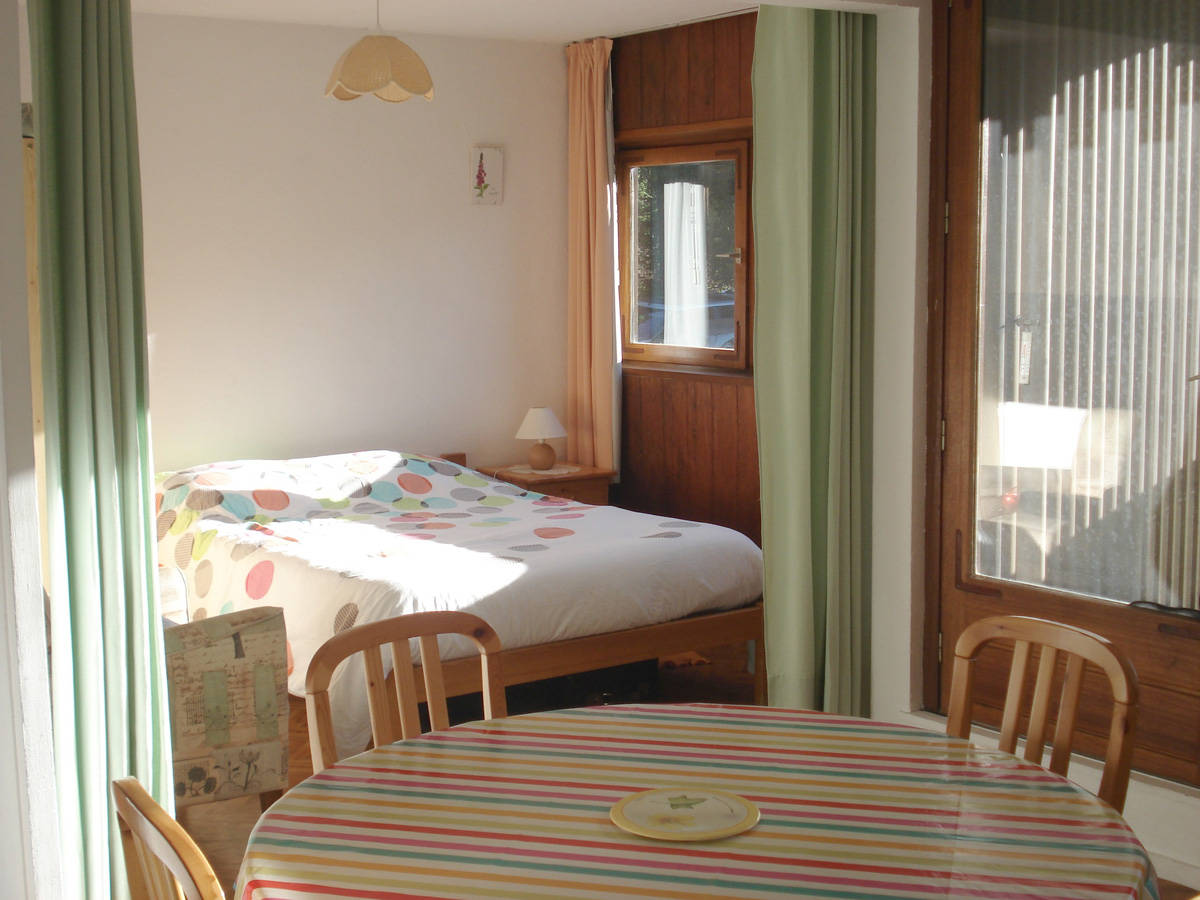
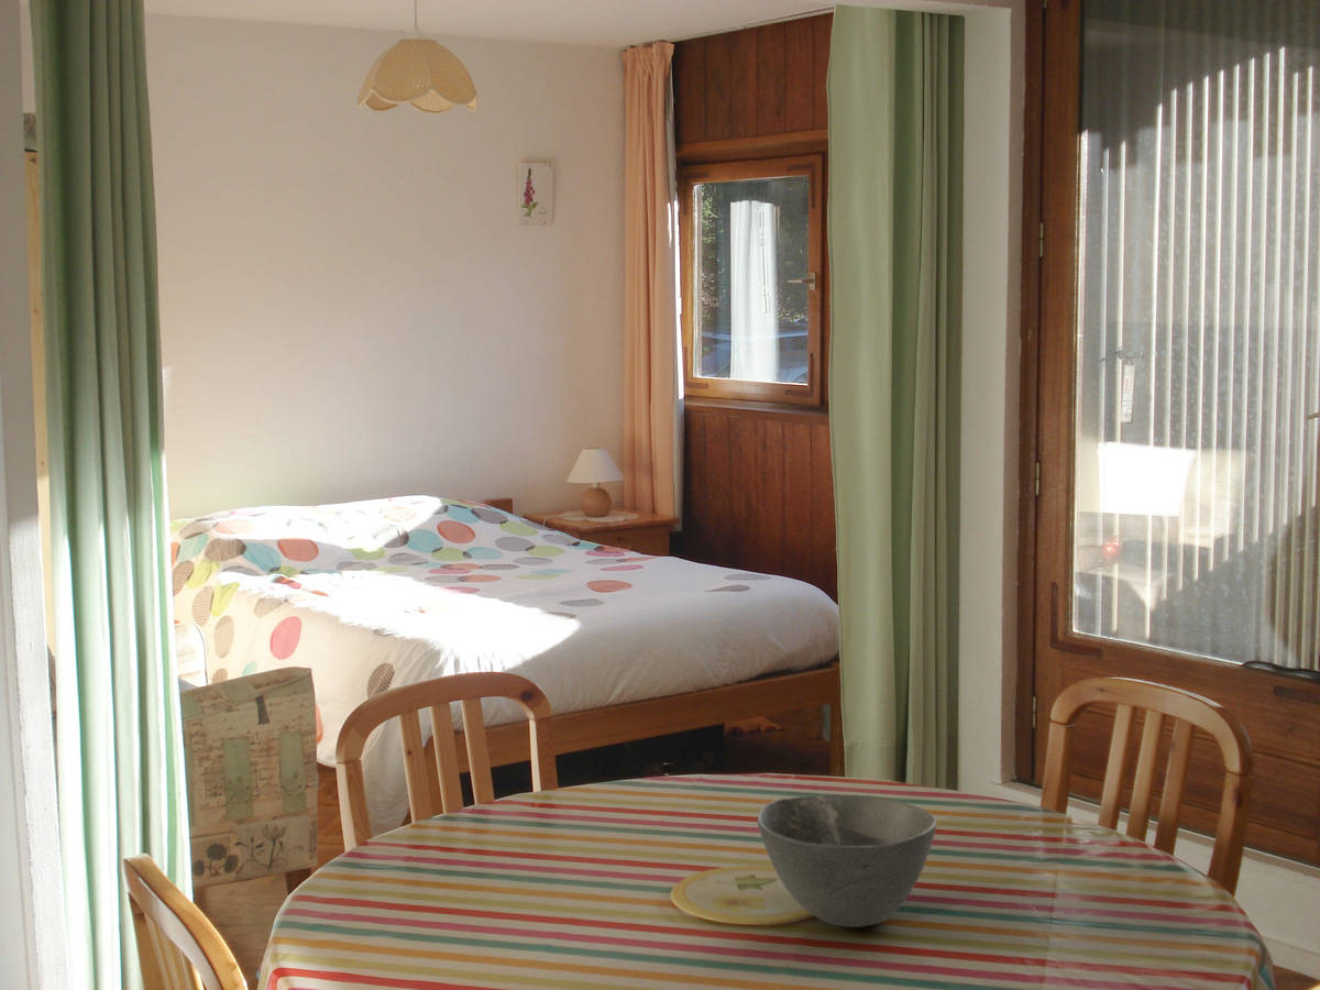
+ bowl (845, 866)
